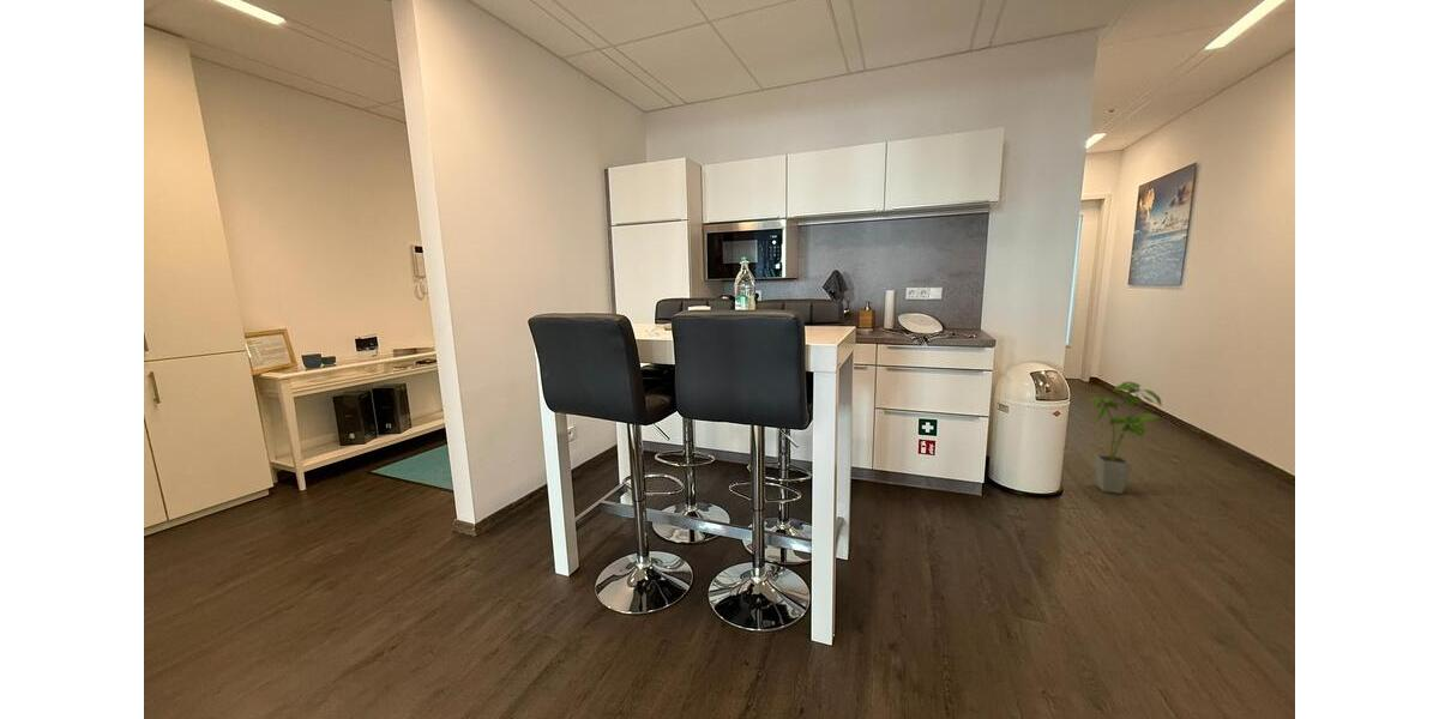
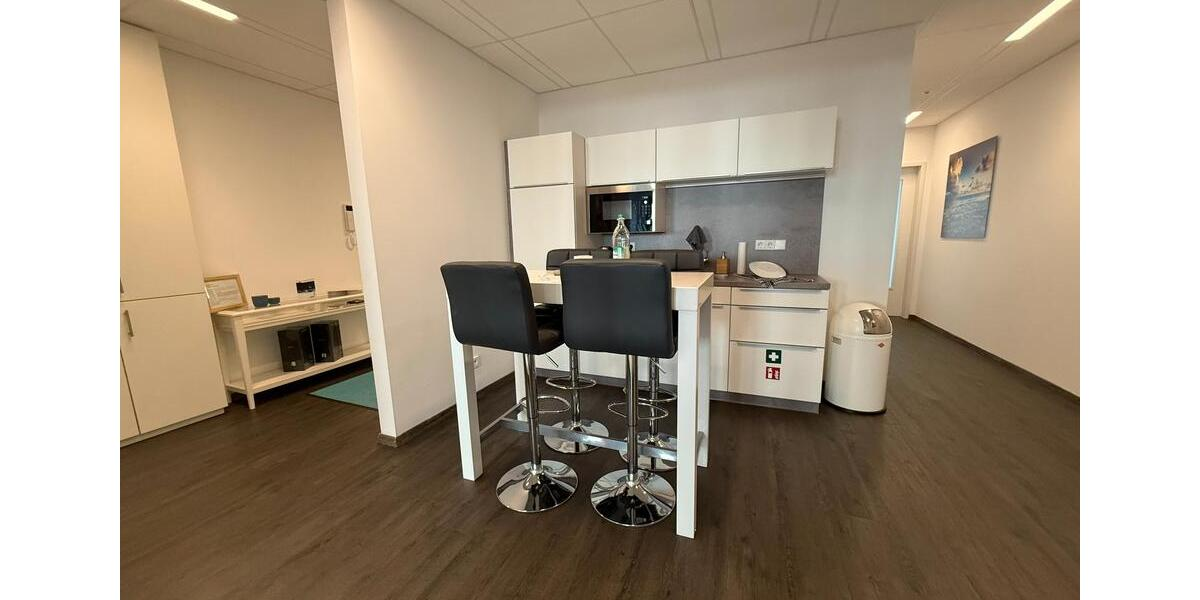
- house plant (1122, 436)
